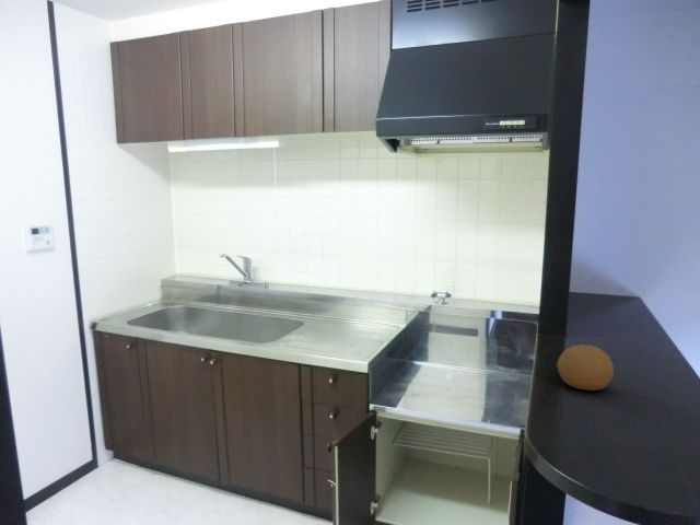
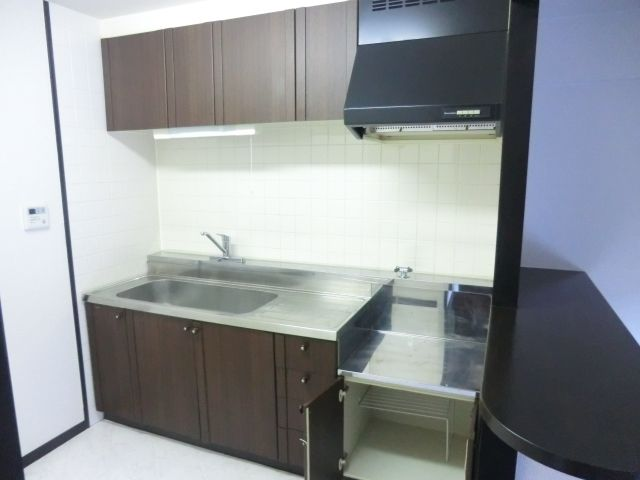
- fruit (584, 366)
